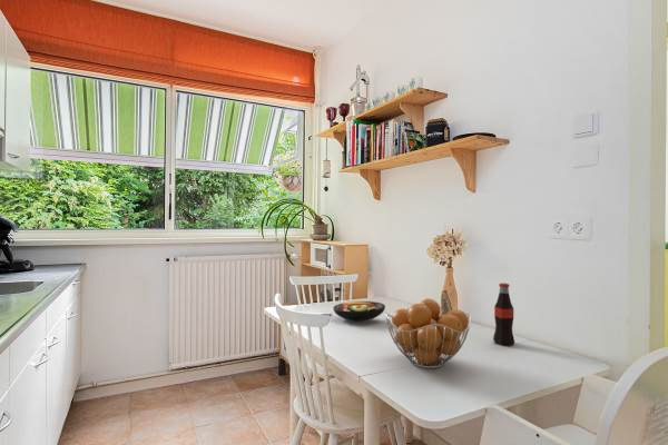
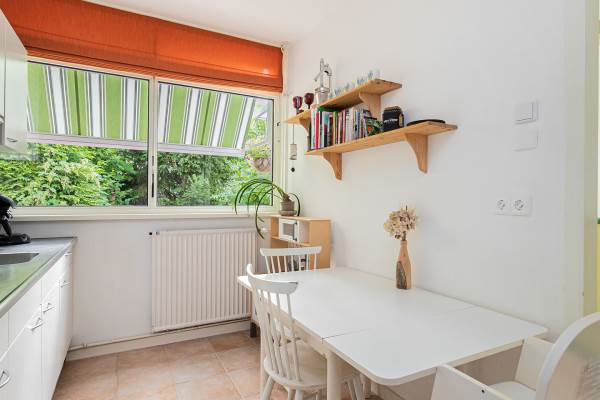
- fruit basket (426, 332)
- bottle (503, 313)
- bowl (358, 312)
